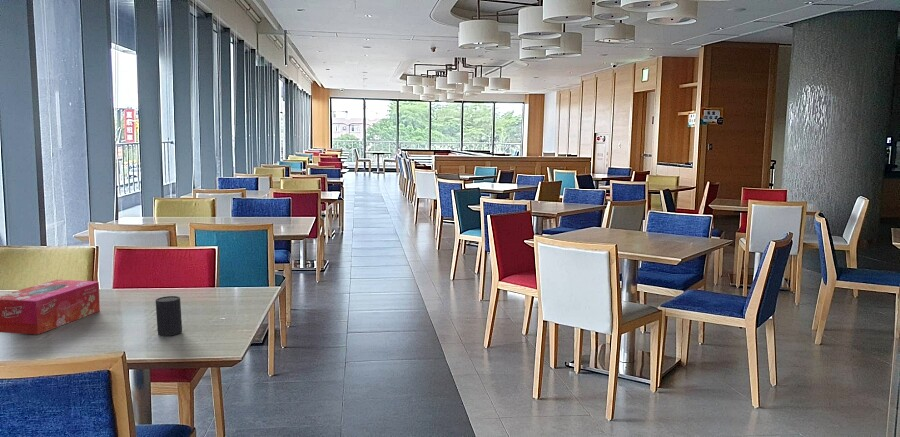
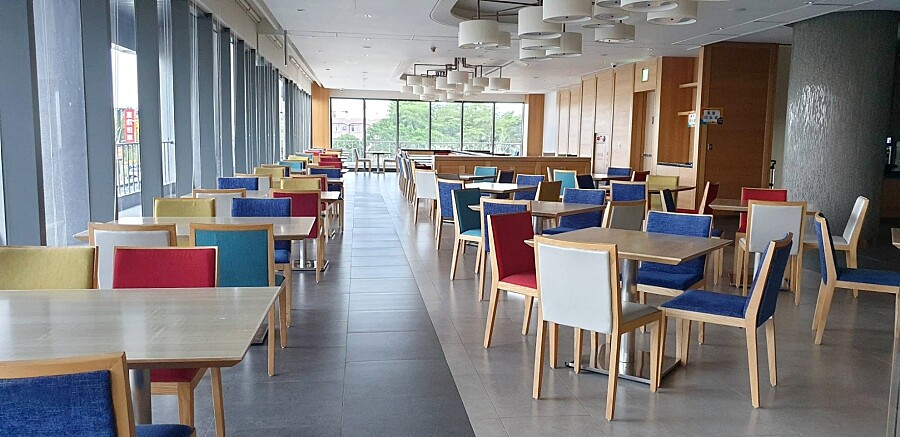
- tissue box (47, 305)
- cup (169, 315)
